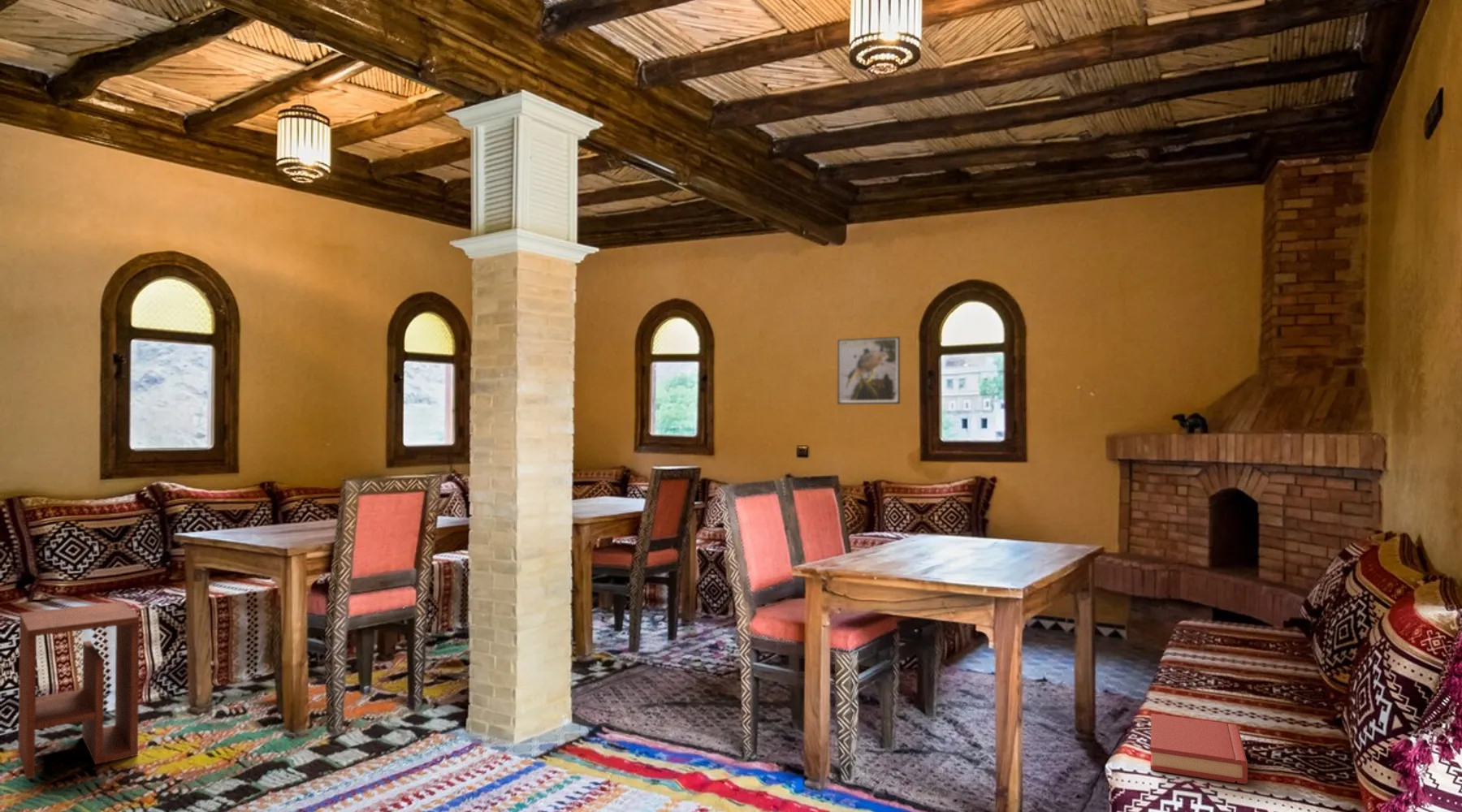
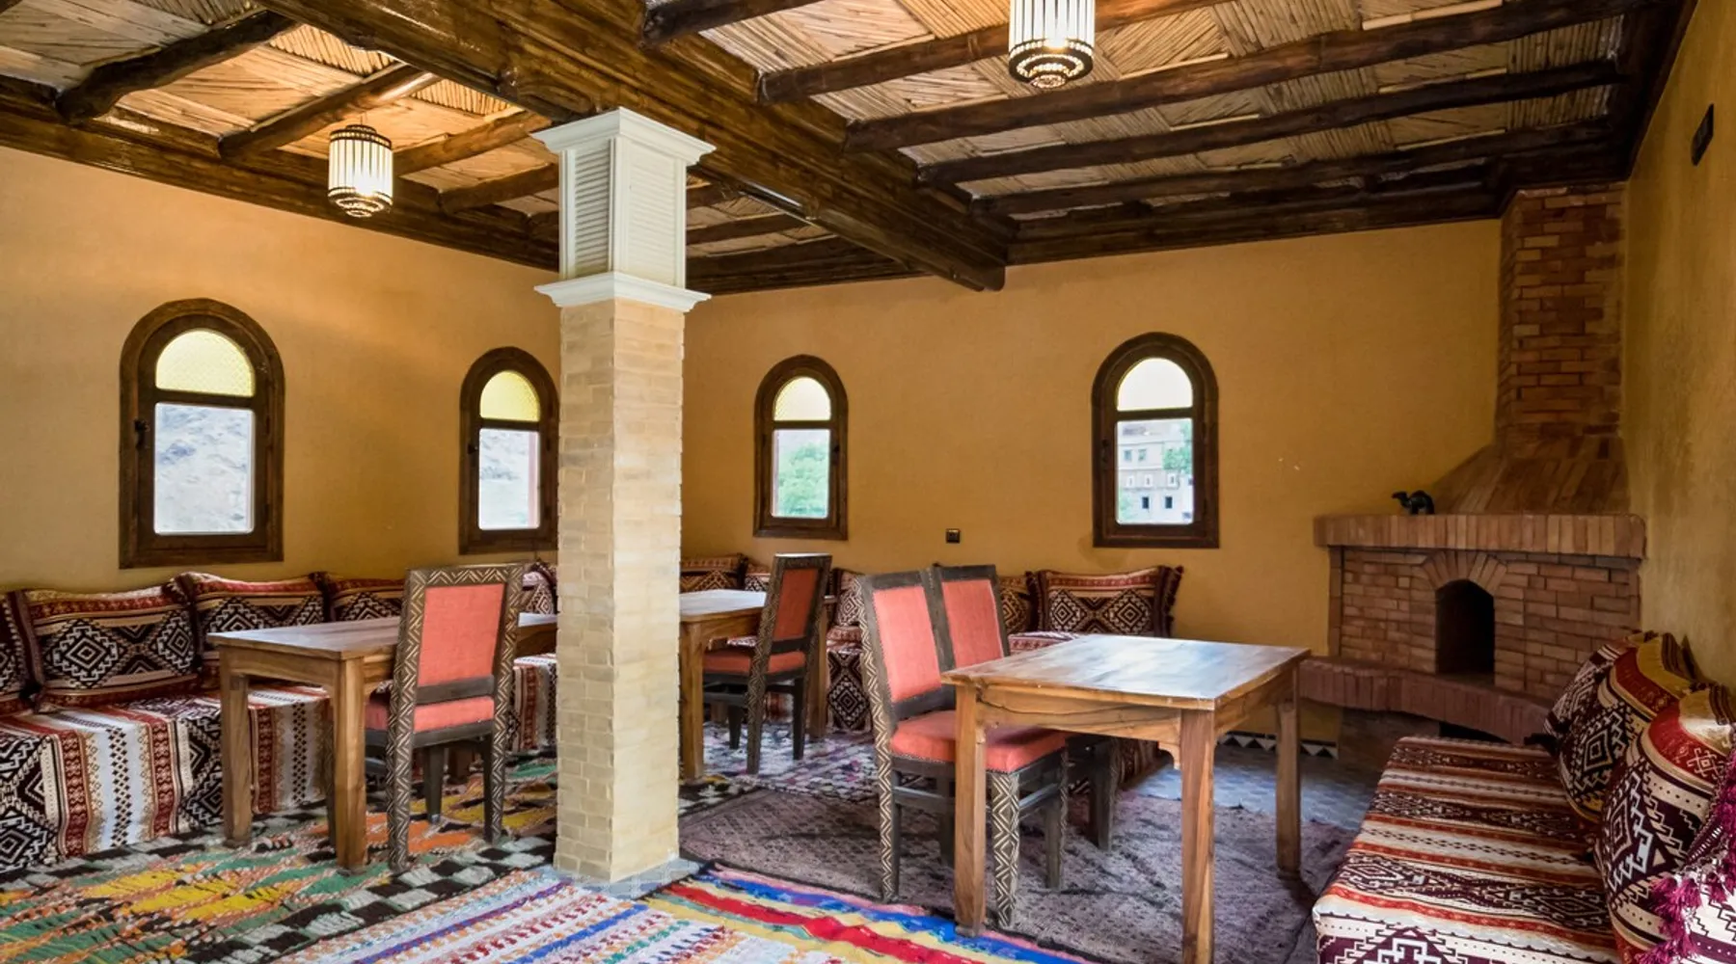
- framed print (867, 371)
- hardback book (1196, 746)
- side table (83, 683)
